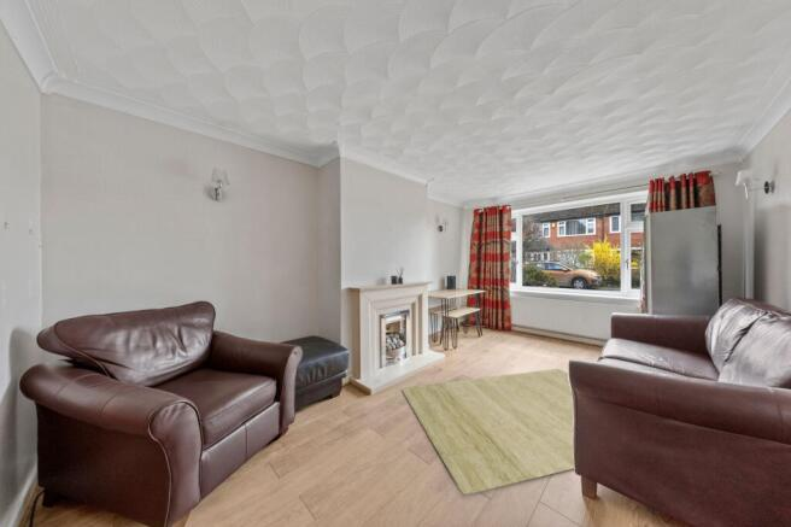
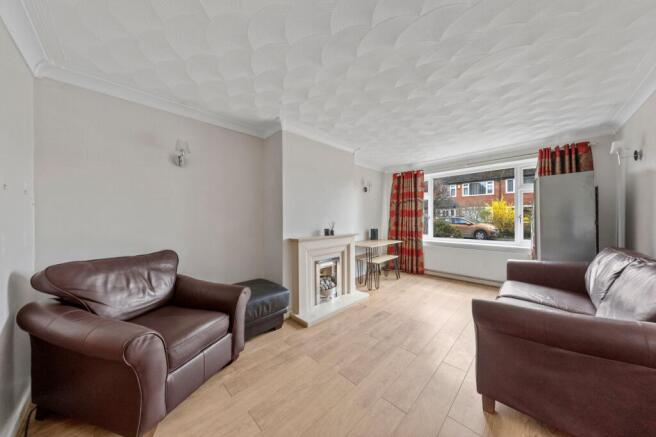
- rug (528, 408)
